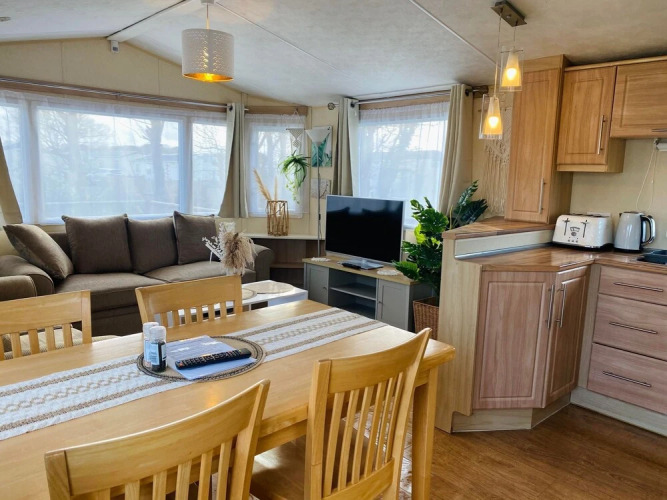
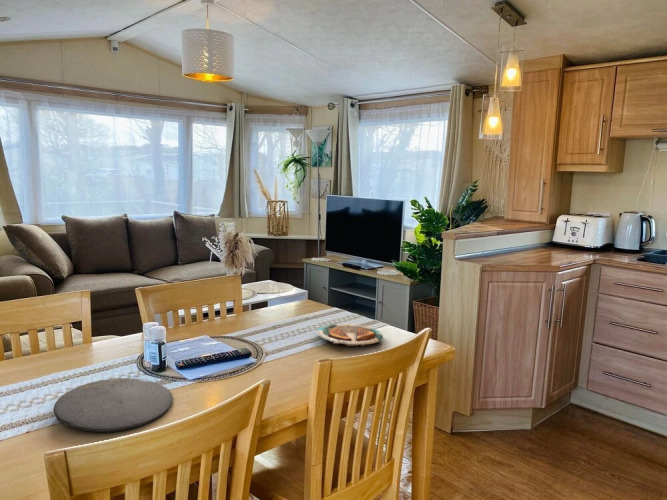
+ plate (350, 334)
+ plate (115, 402)
